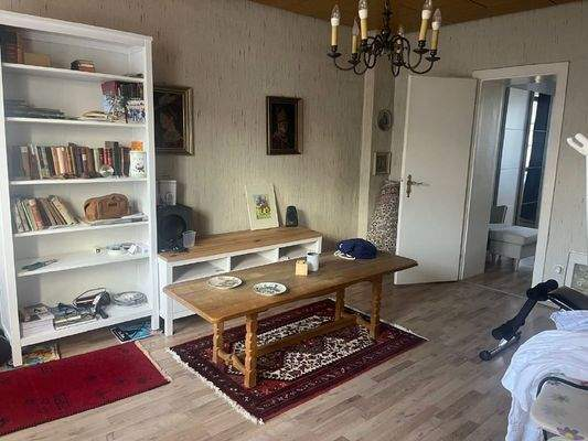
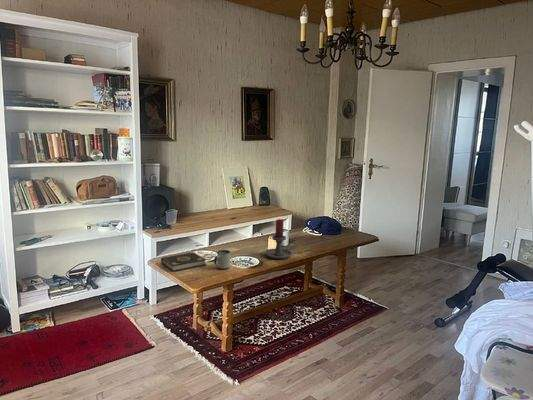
+ candle holder (282, 236)
+ mug (221, 260)
+ book (183, 261)
